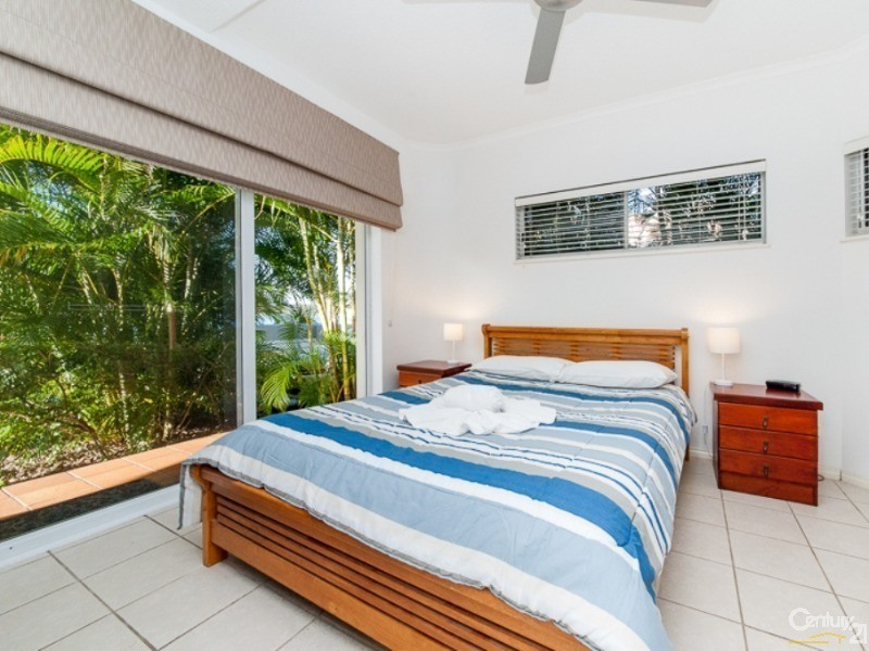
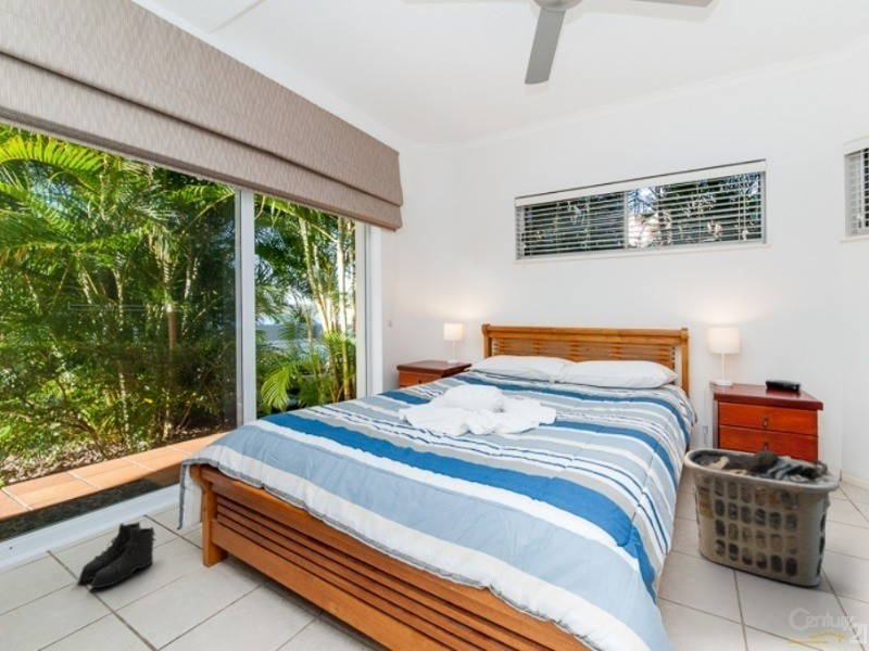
+ clothes hamper (754, 503)
+ boots (118, 550)
